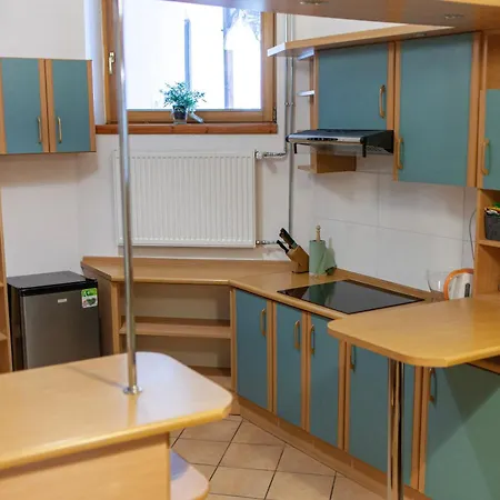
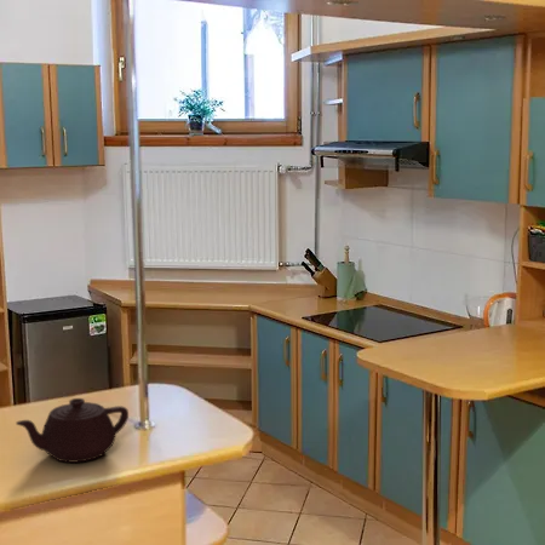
+ teapot (74, 426)
